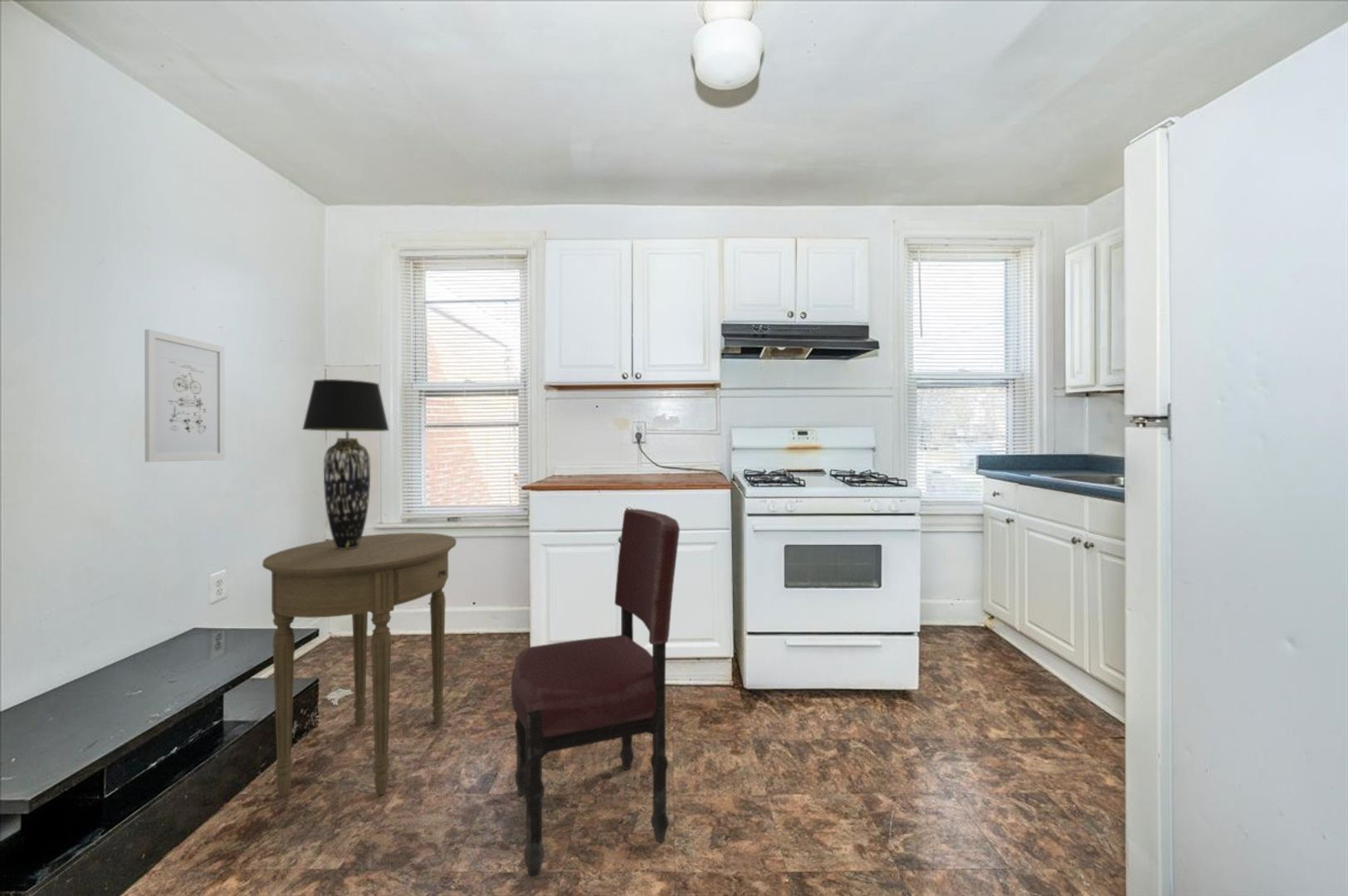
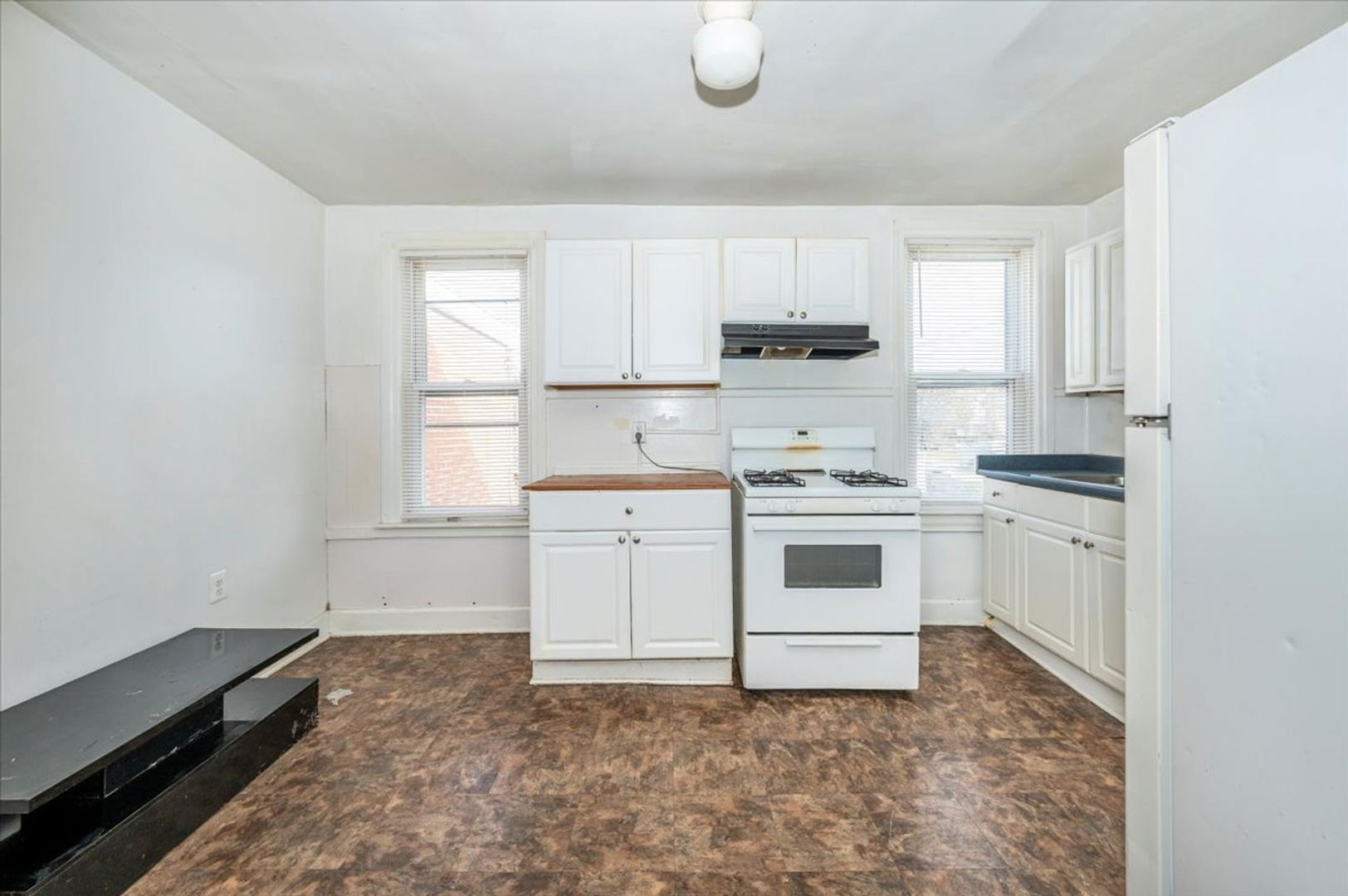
- side table (371, 650)
- wall art (188, 399)
- dining chair (593, 665)
- table lamp (347, 465)
